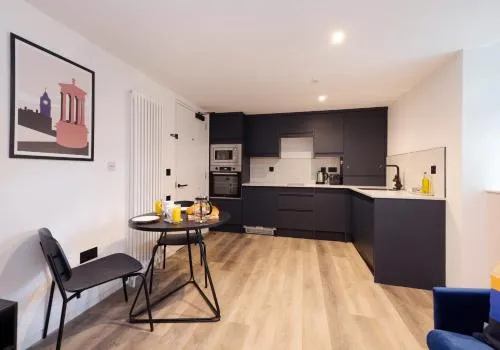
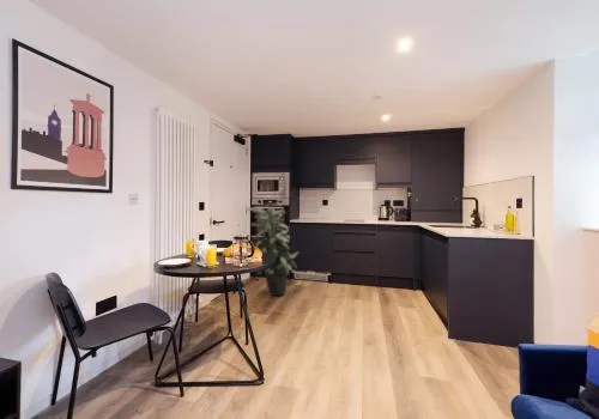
+ indoor plant (272, 248)
